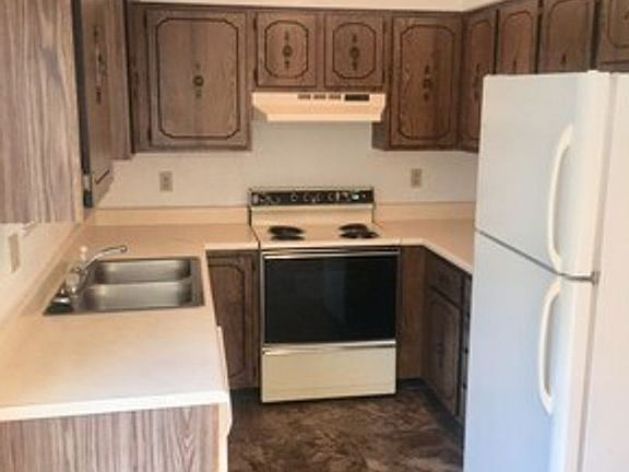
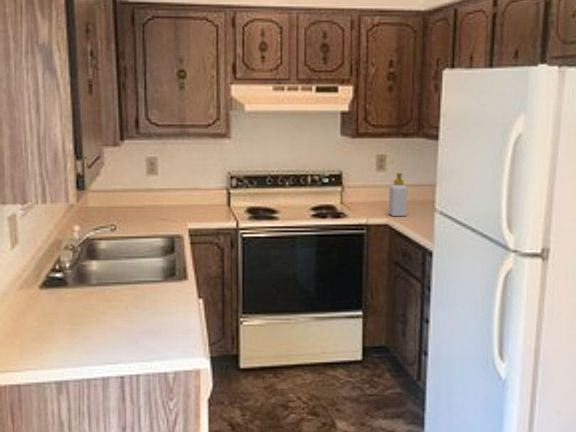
+ soap bottle (398, 194)
